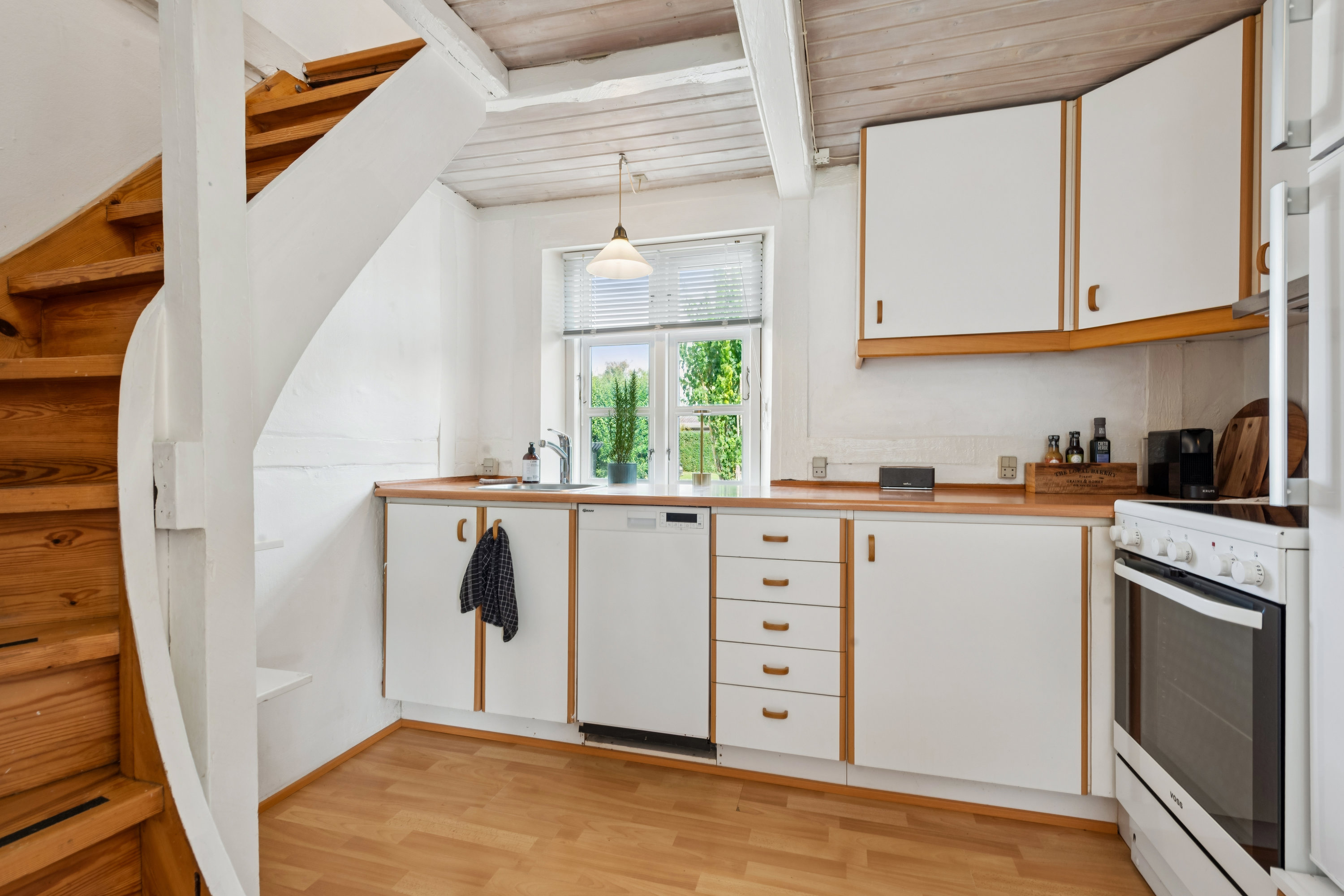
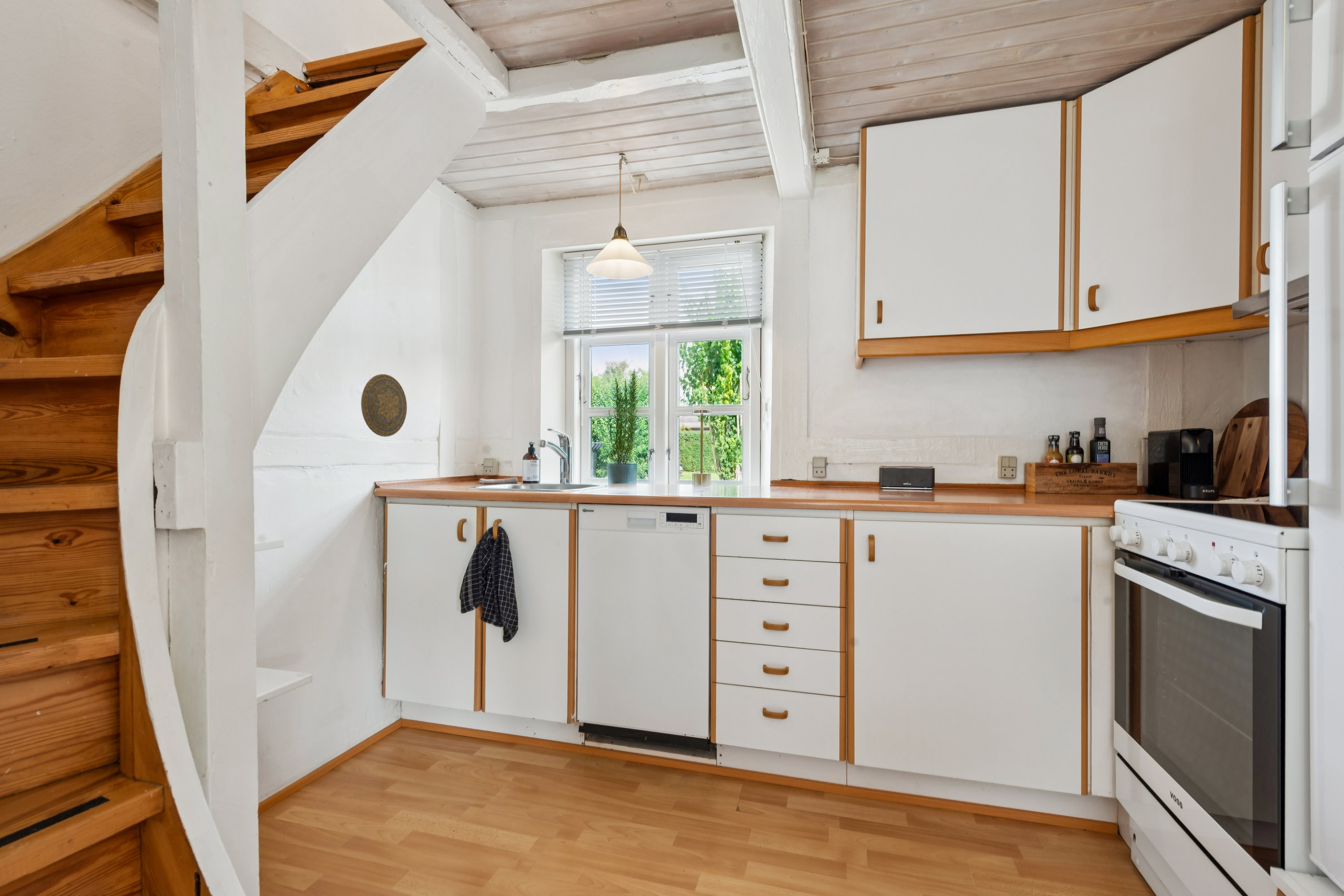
+ decorative plate (387, 405)
